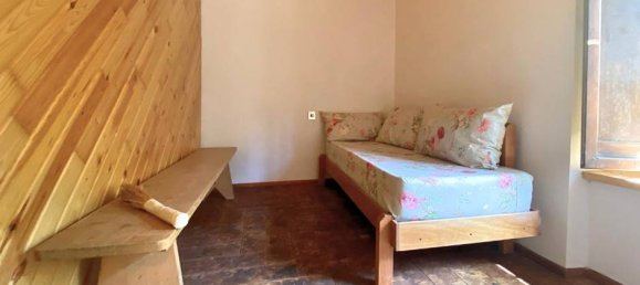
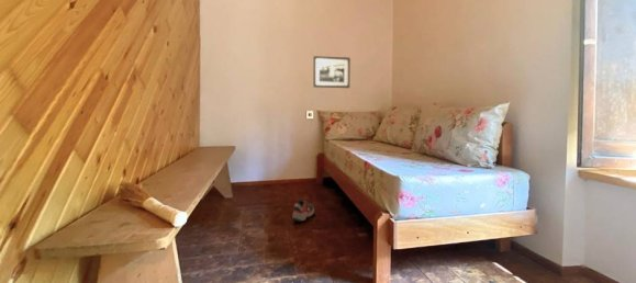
+ picture frame (331, 71)
+ shoe (302, 207)
